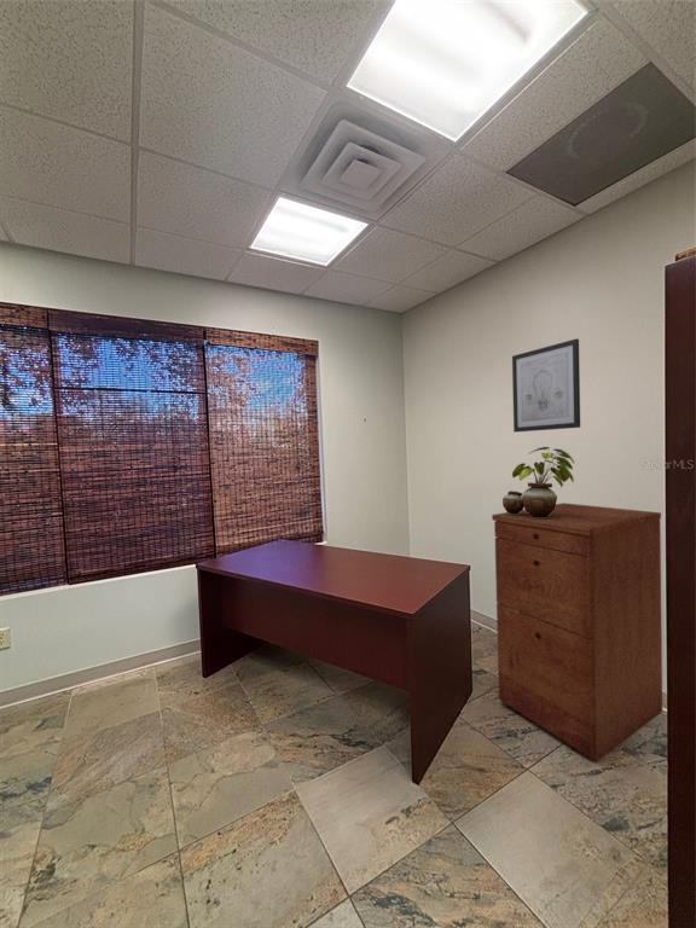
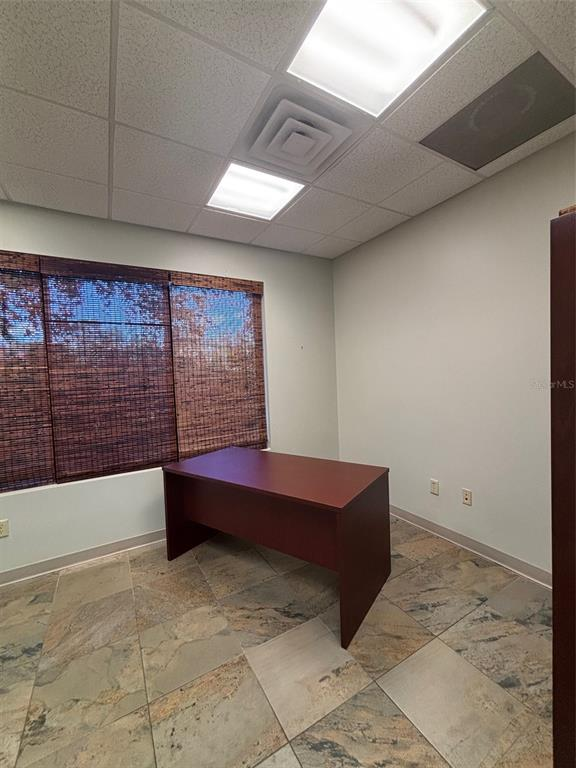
- wall art (544, 389)
- filing cabinet (575, 610)
- potted plant (540, 481)
